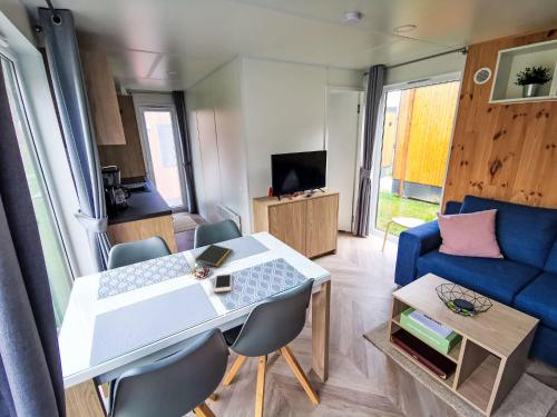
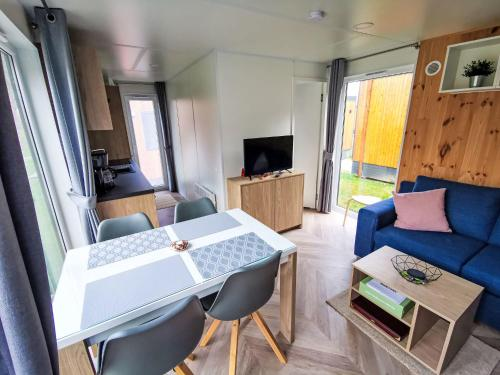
- cell phone (223, 281)
- notepad (215, 255)
